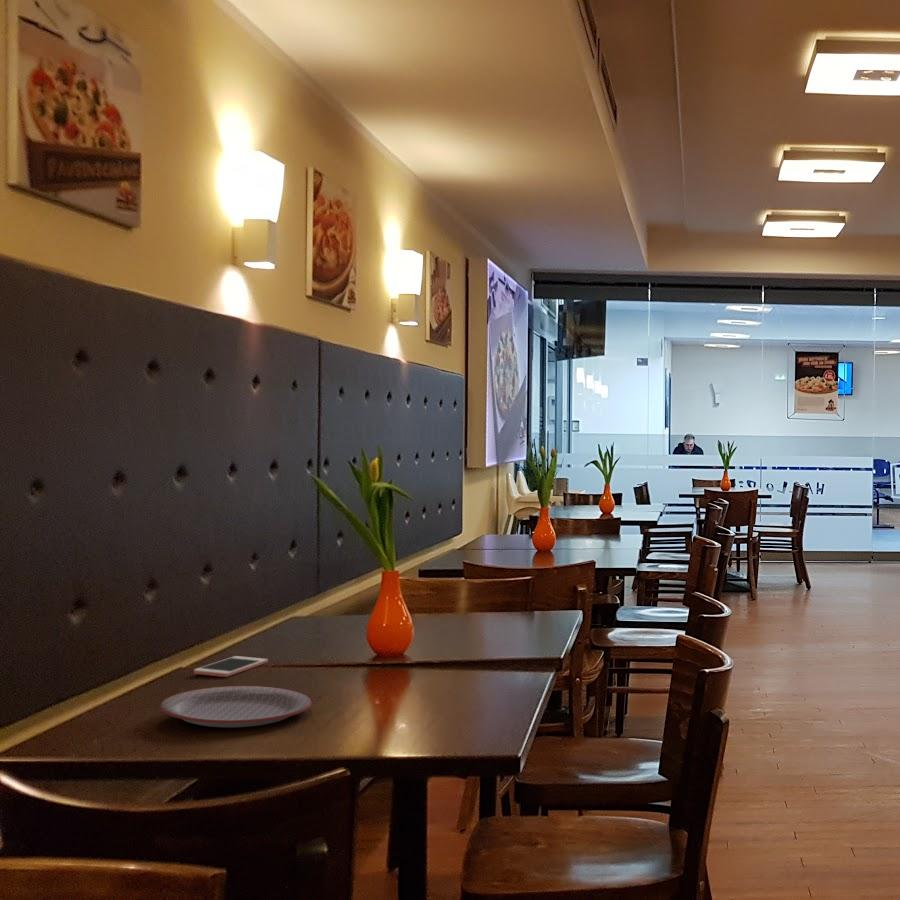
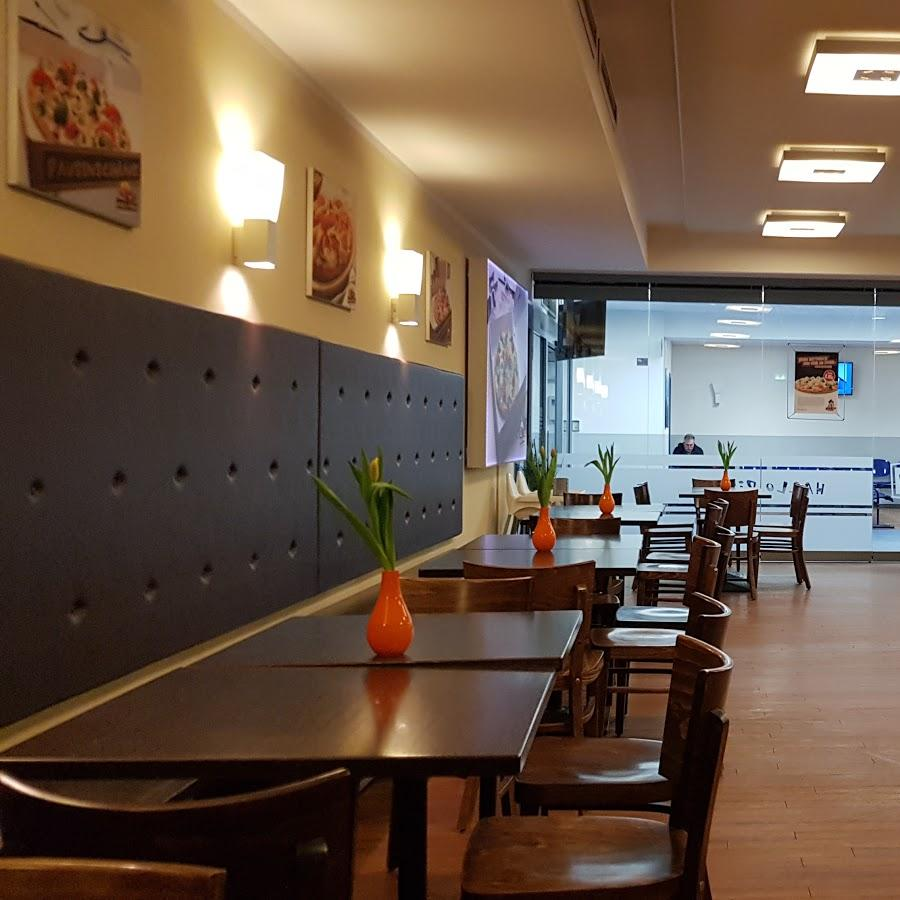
- cell phone (231, 666)
- plate (236, 708)
